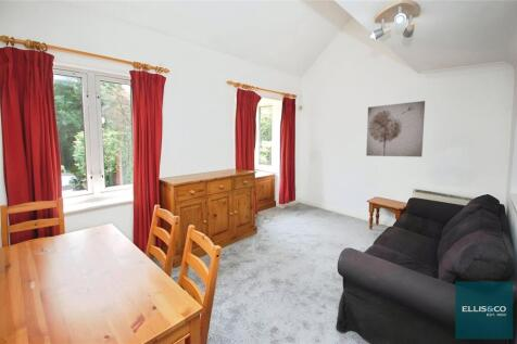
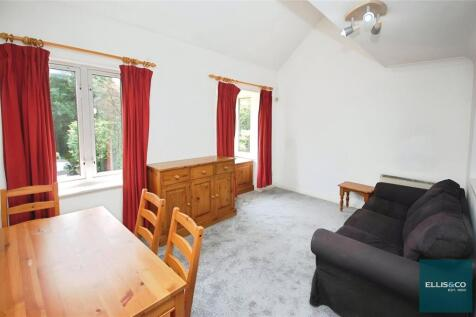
- wall art (393, 130)
